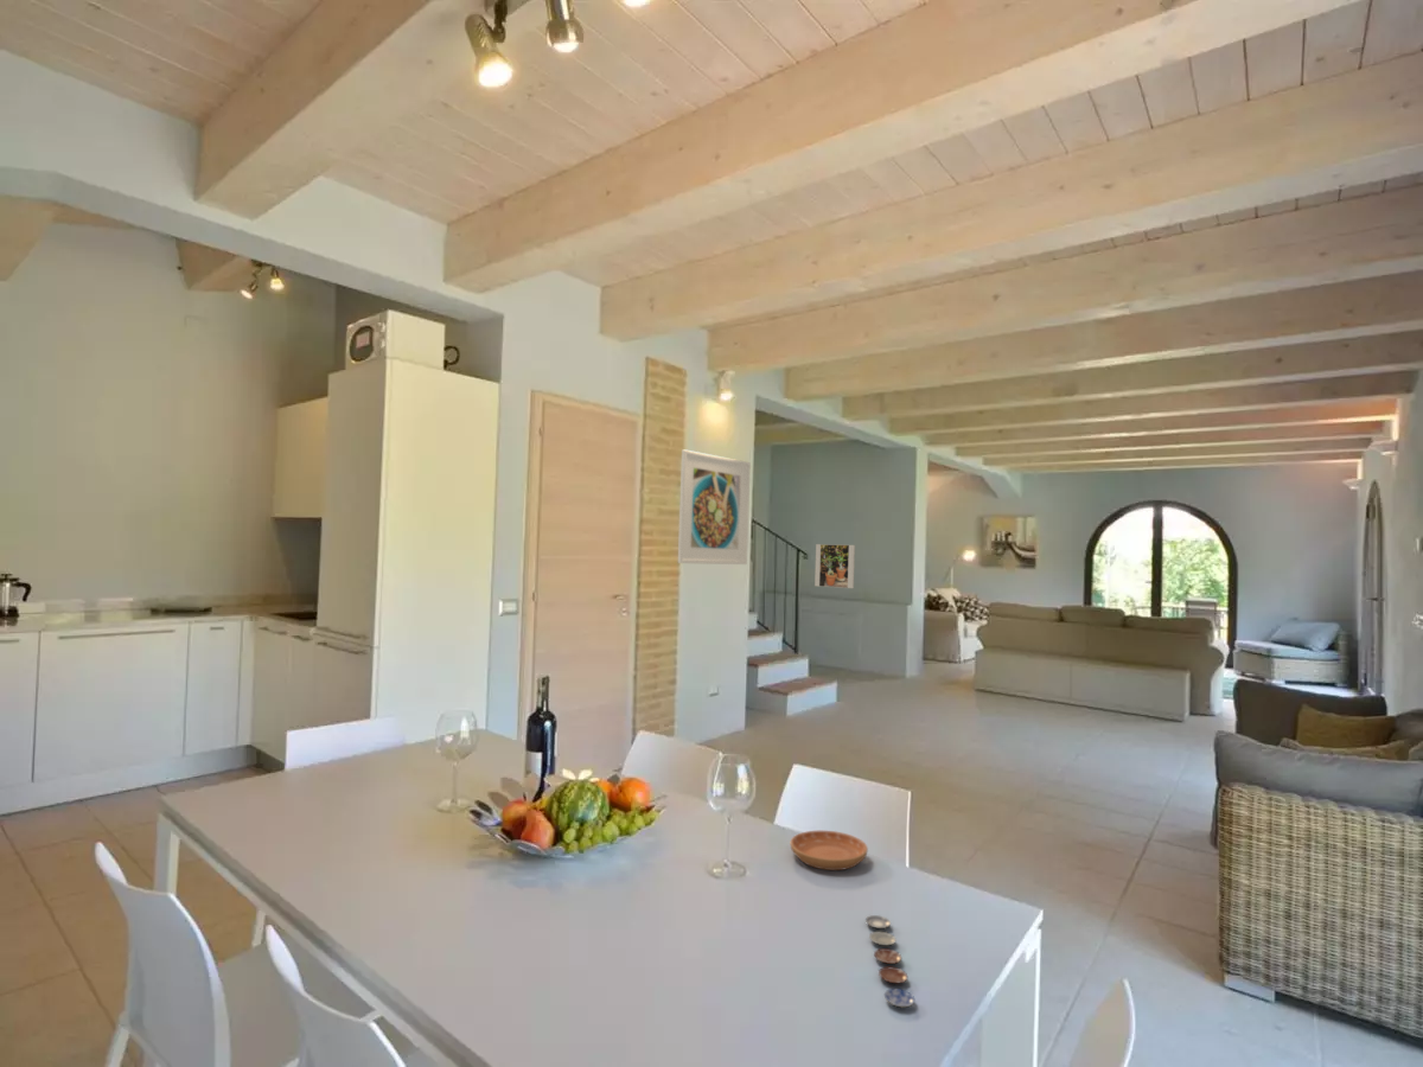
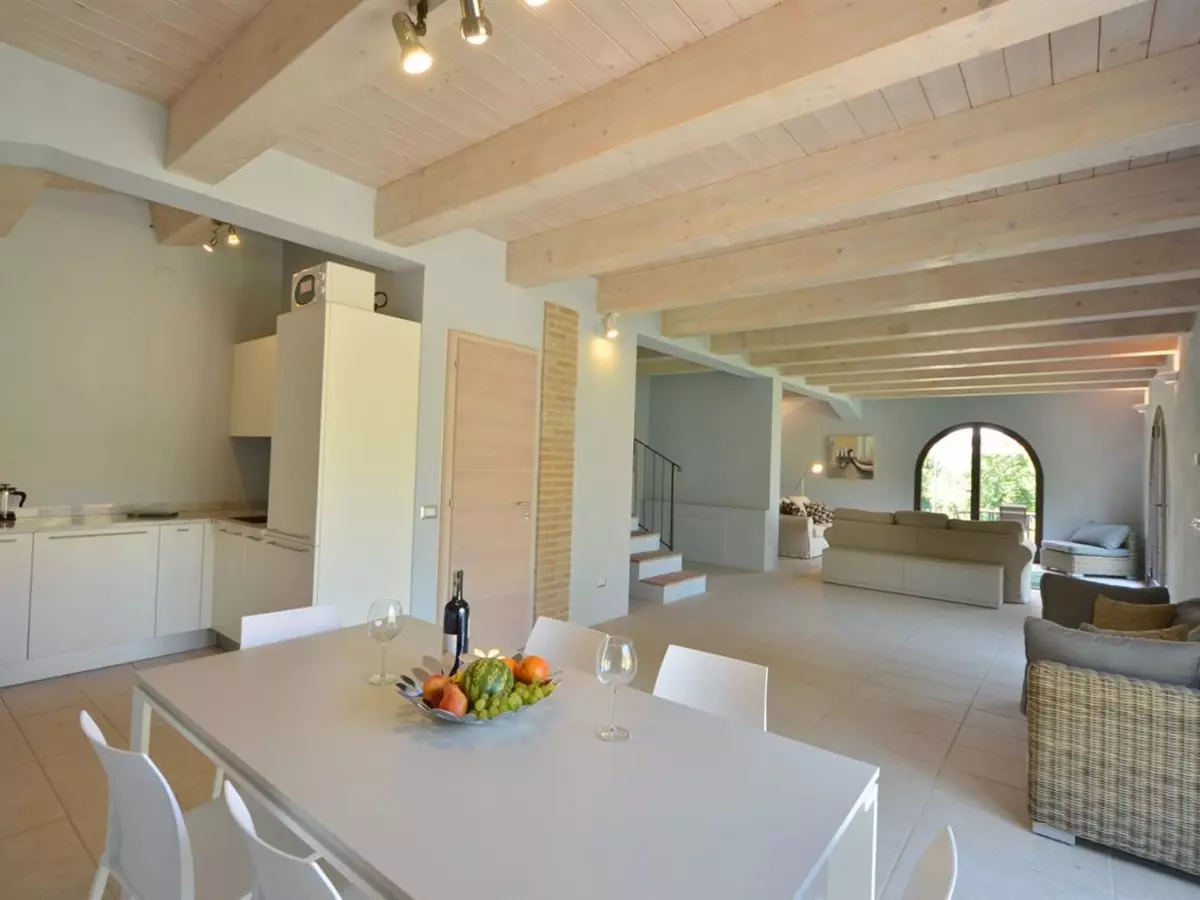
- plate (887, 957)
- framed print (834, 566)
- saucer (828, 850)
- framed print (715, 510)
